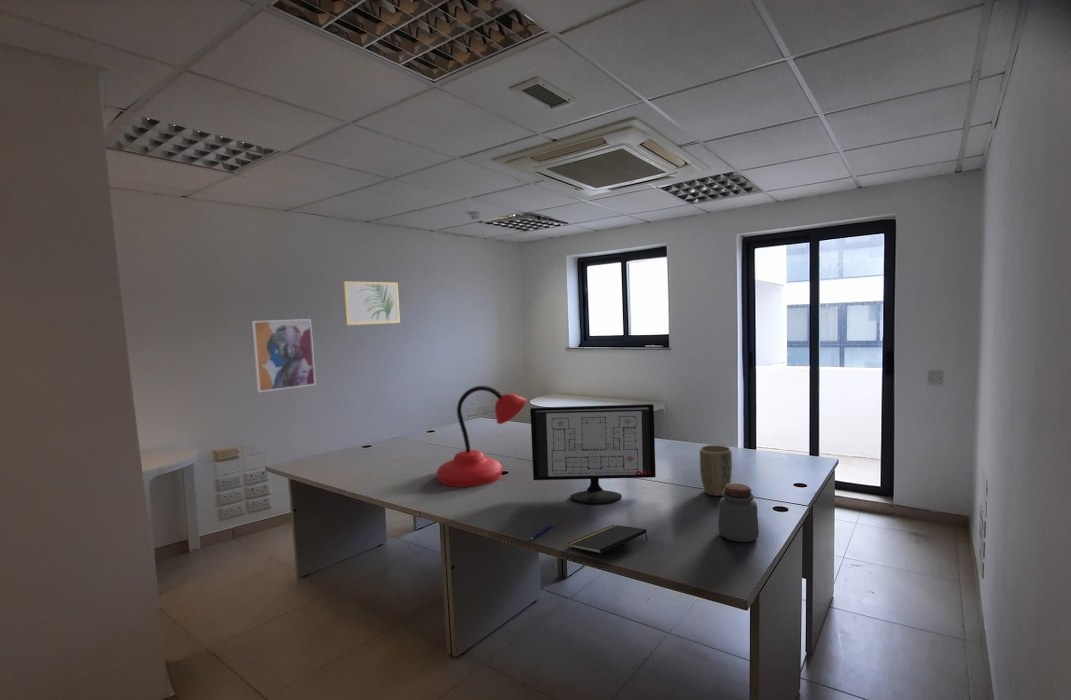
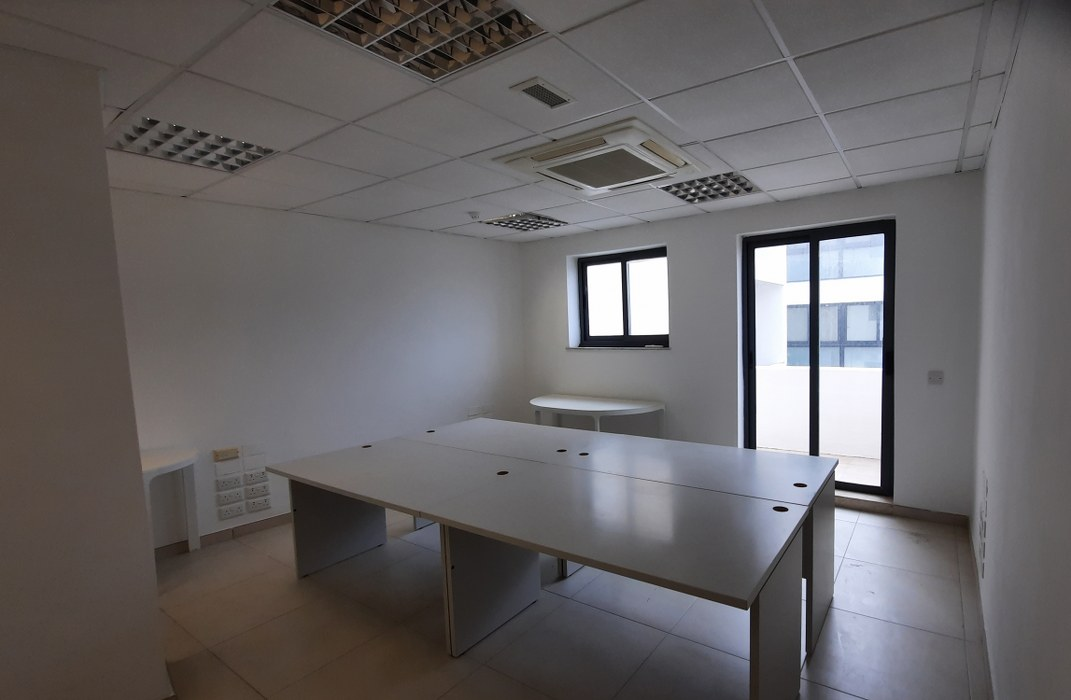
- plant pot (716, 470)
- notepad (607, 538)
- wall art (285, 354)
- wall art (372, 303)
- desk lamp (467, 432)
- computer monitor (593, 453)
- pen (541, 532)
- jar (738, 511)
